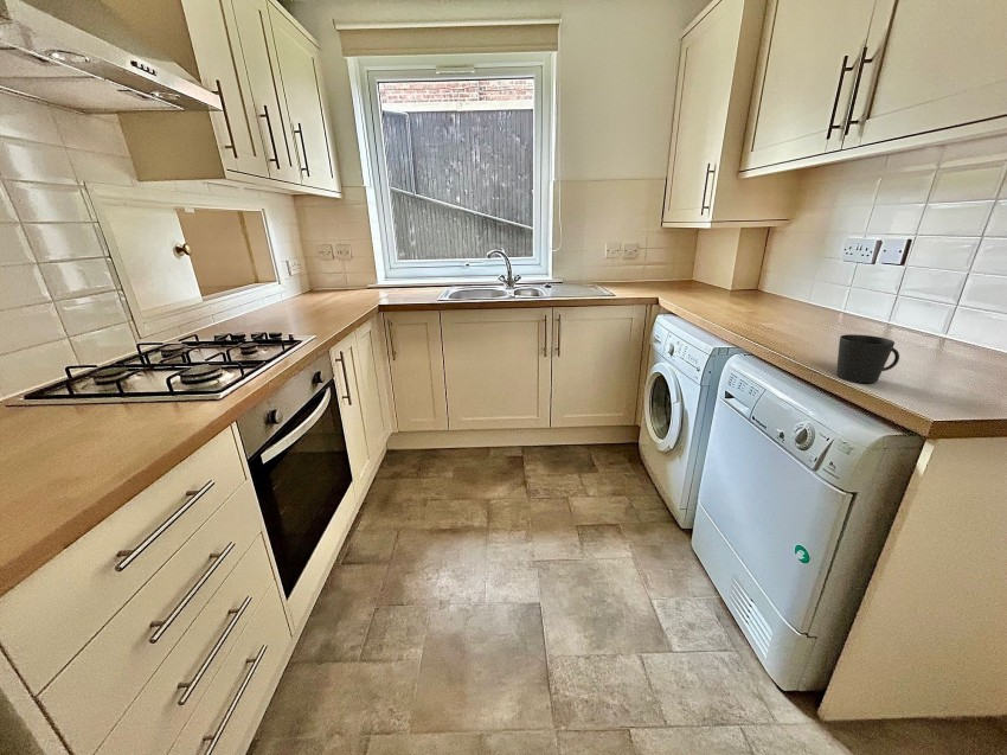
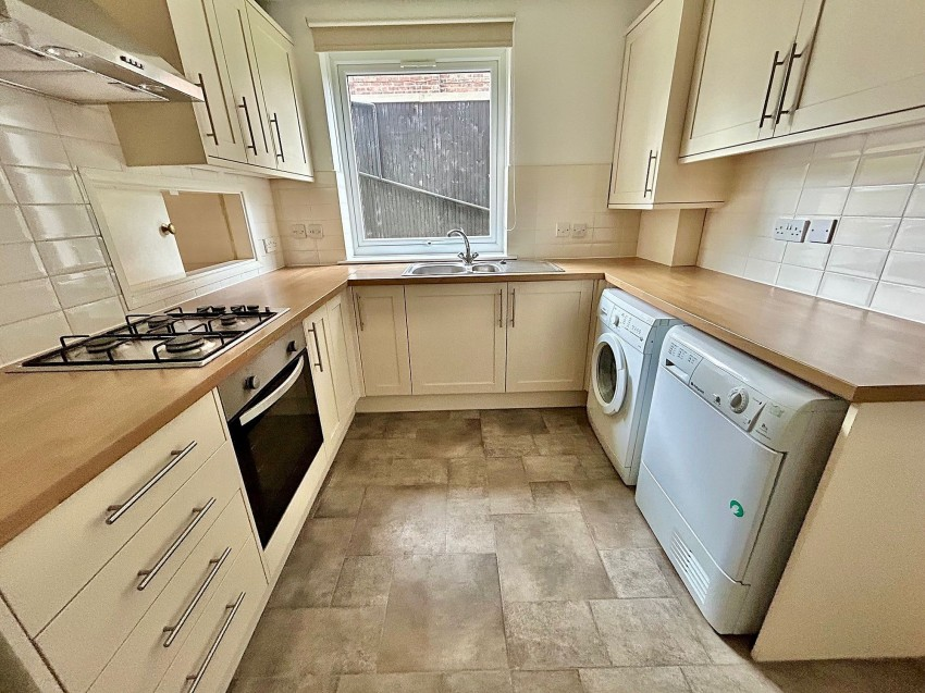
- cup (867, 359)
